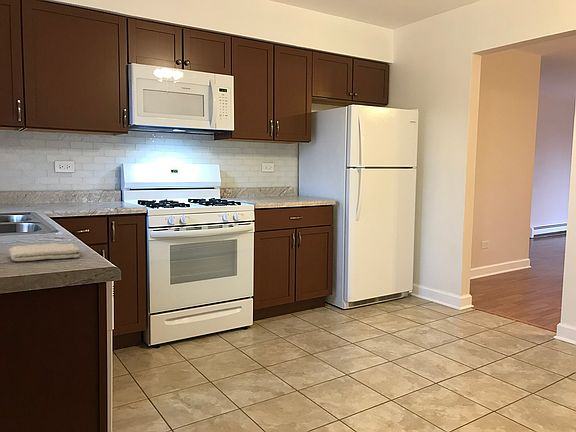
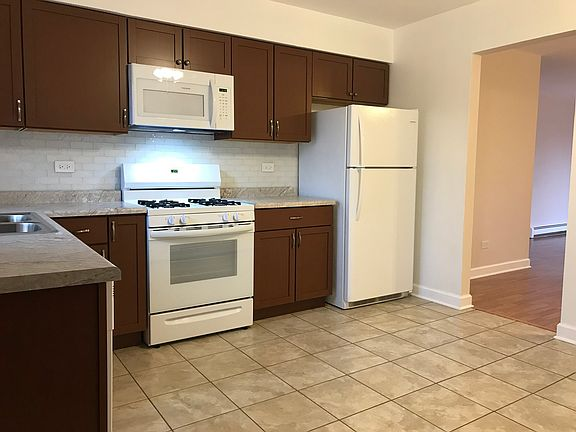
- washcloth (45, 251)
